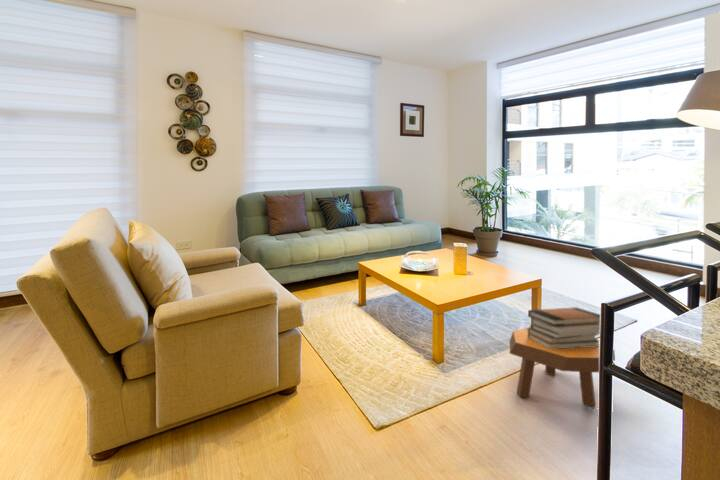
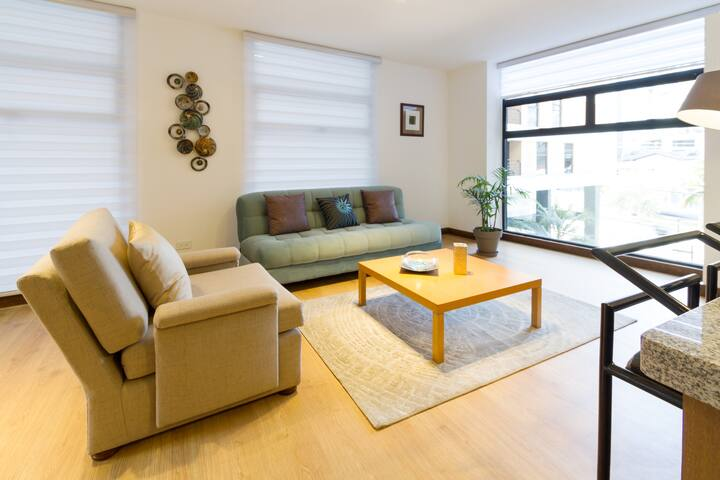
- footstool (558, 368)
- book stack (565, 327)
